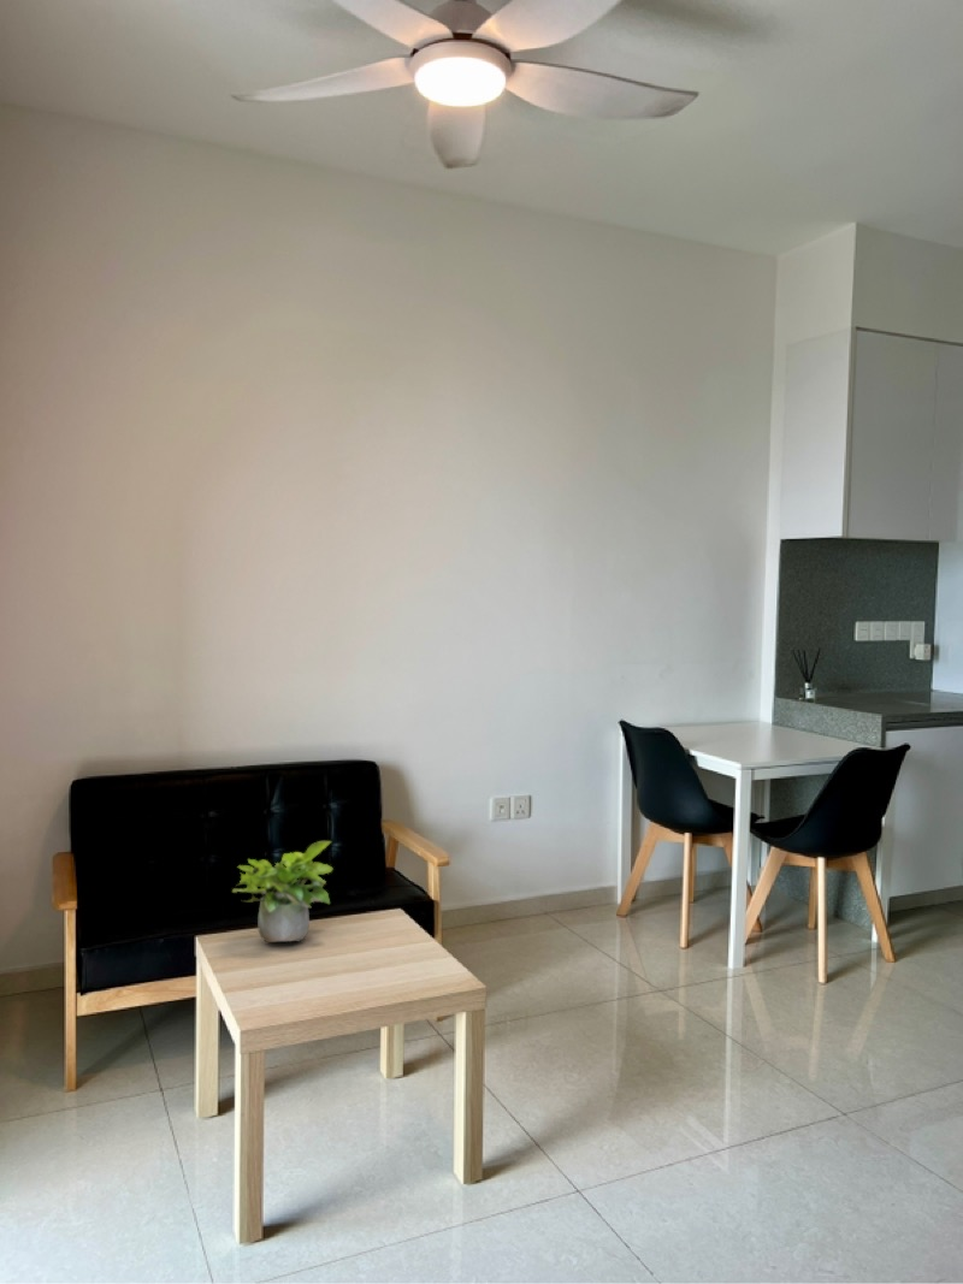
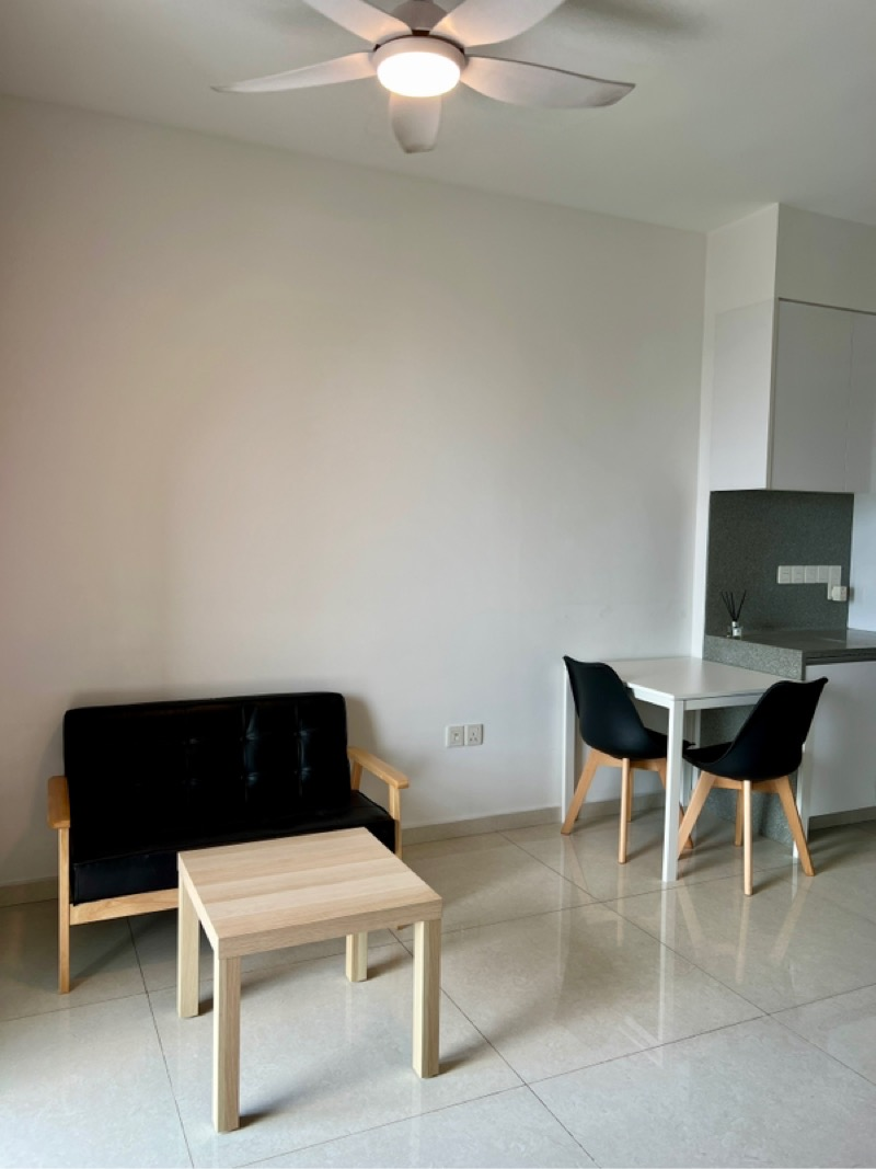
- potted plant (284, 895)
